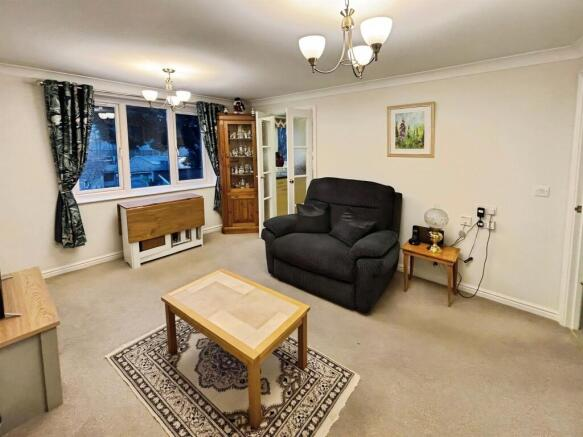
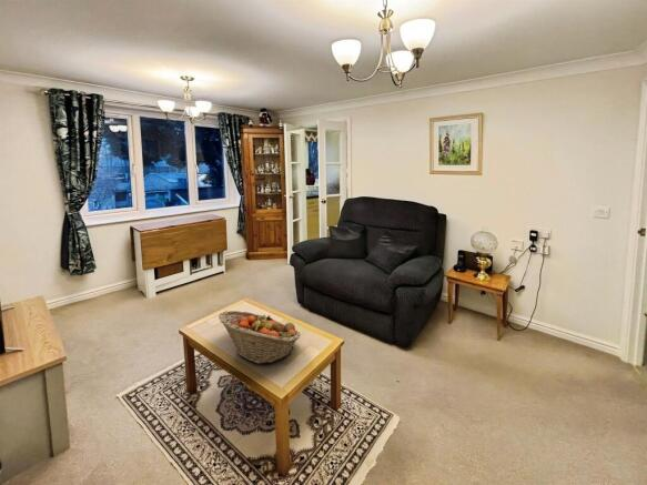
+ fruit basket (259, 331)
